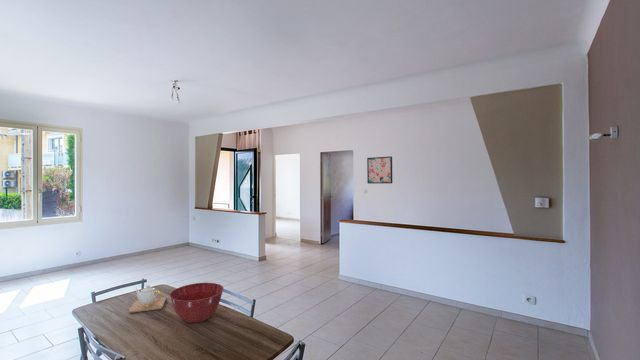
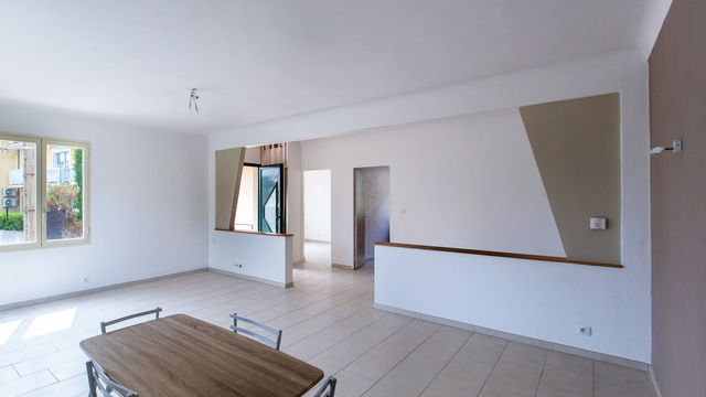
- mixing bowl (197, 304)
- teapot (148, 294)
- wall art (379, 170)
